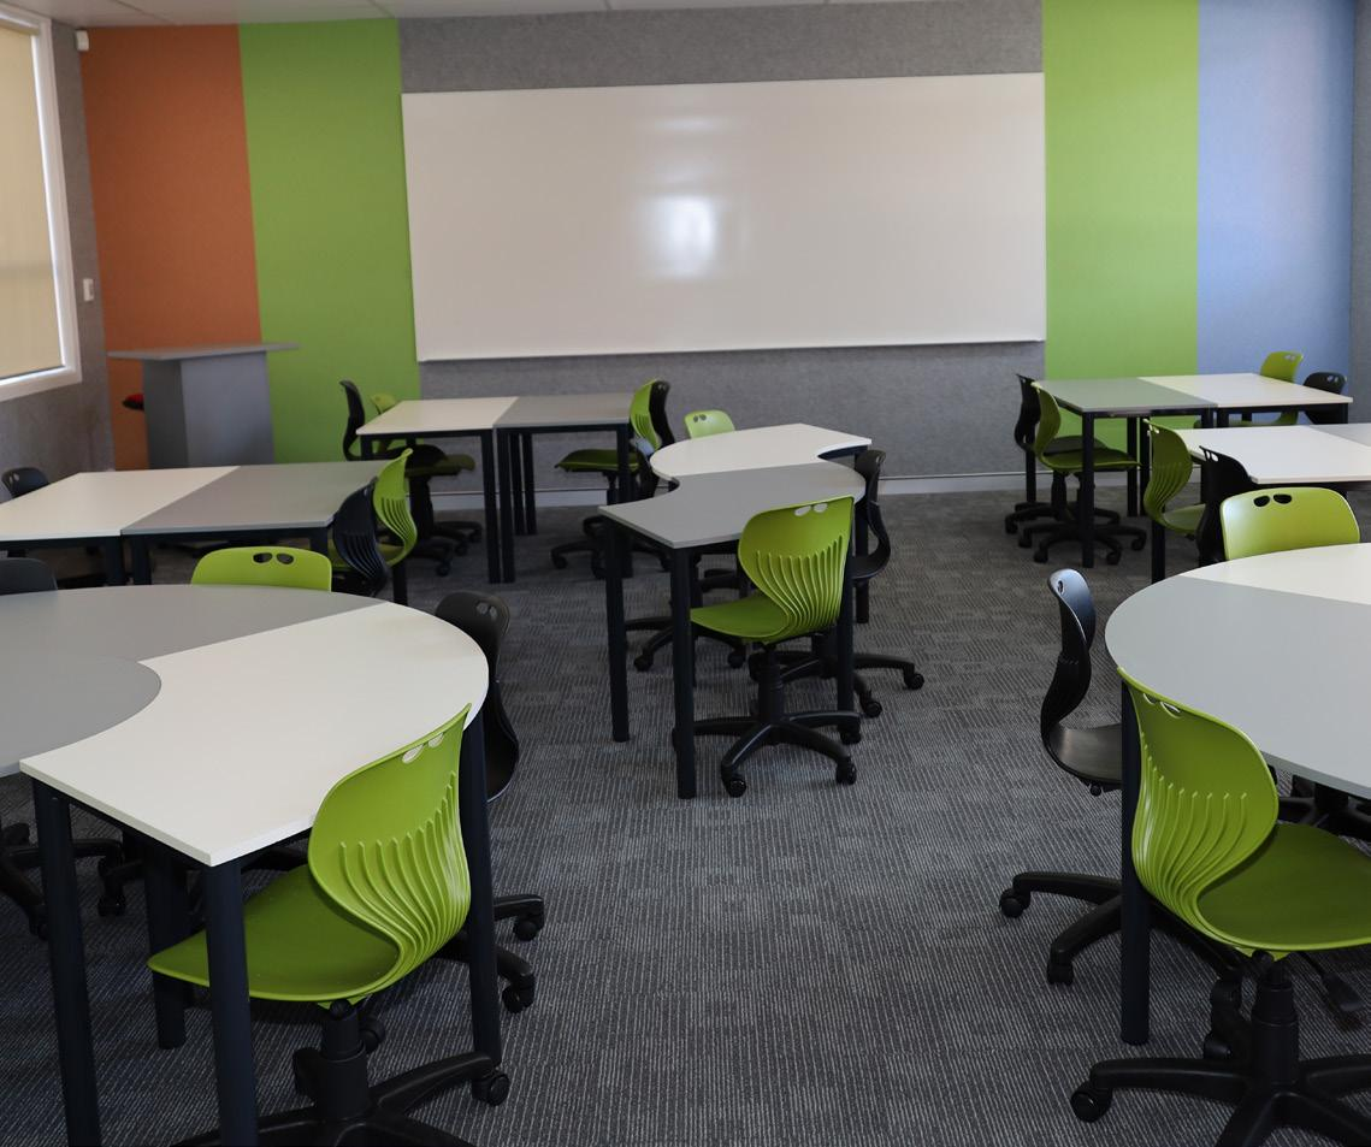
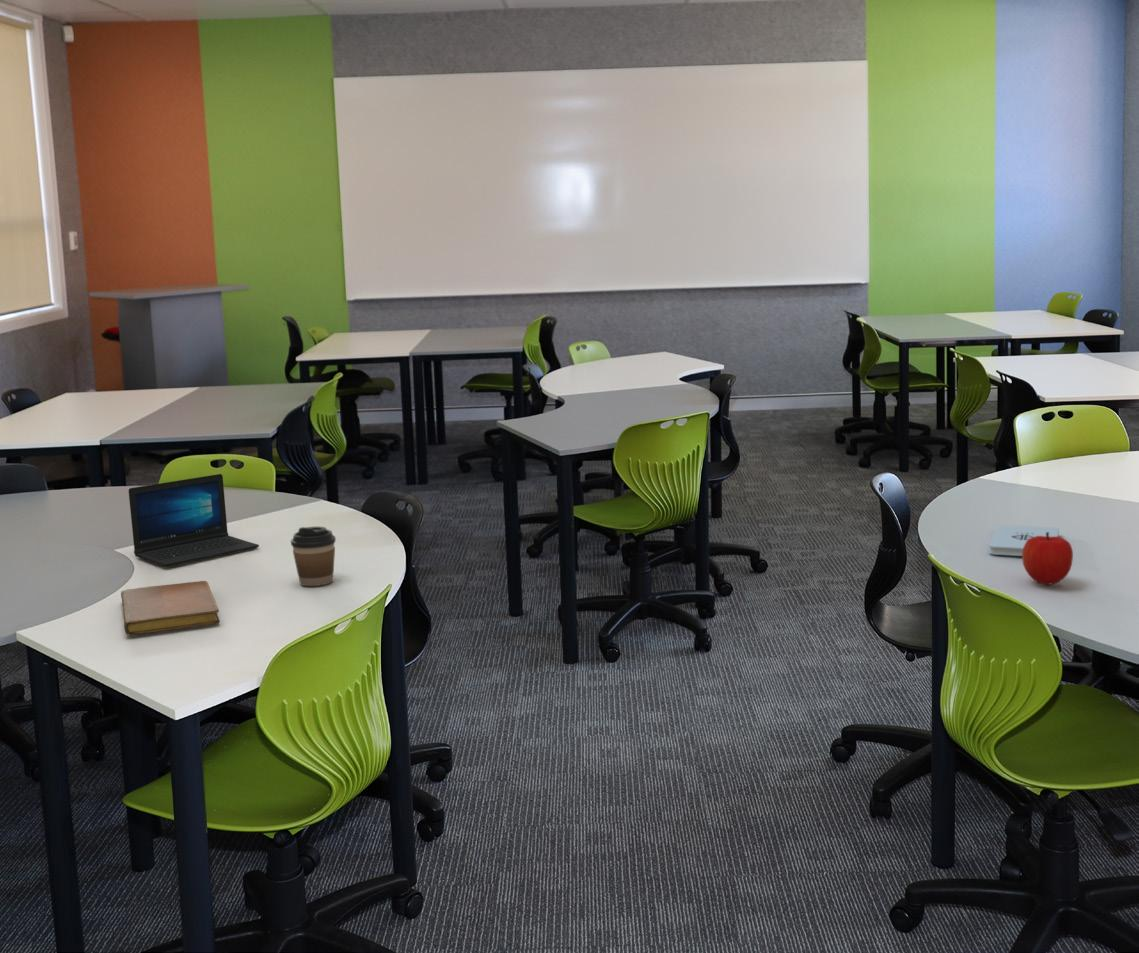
+ laptop (194, 518)
+ coffee cup (314, 553)
+ fruit (1047, 557)
+ notepad (1024, 540)
+ notebook (168, 606)
